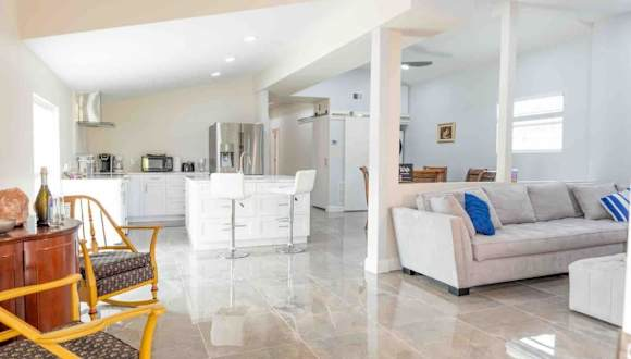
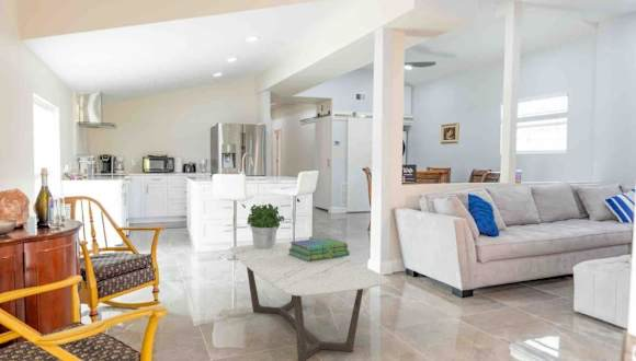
+ stack of books (318, 248)
+ potted plant (265, 224)
+ coffee table (297, 294)
